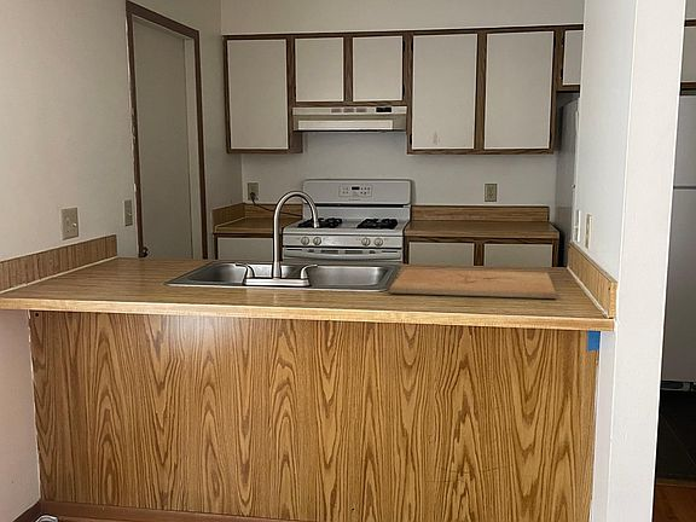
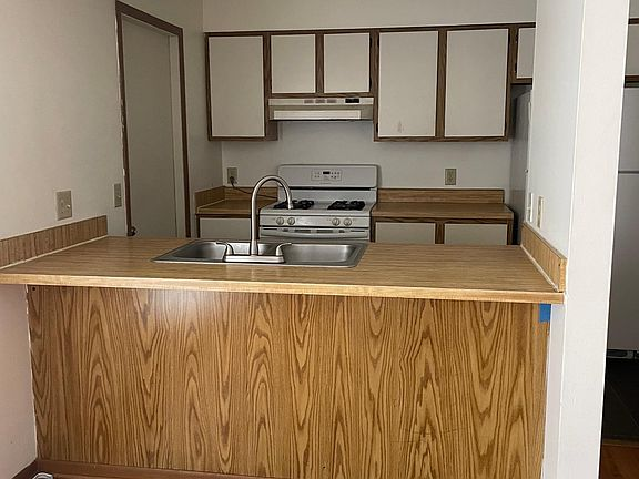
- cutting board (472, 282)
